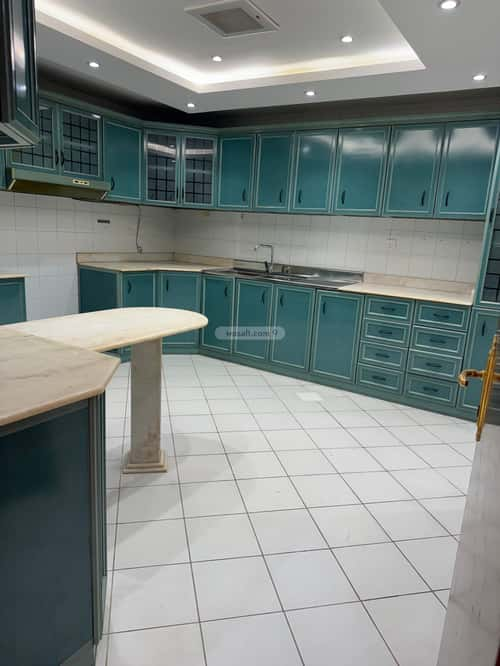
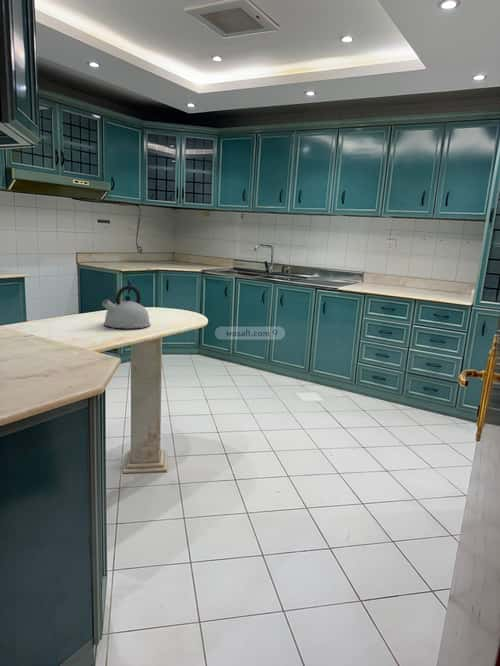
+ kettle (125, 305)
